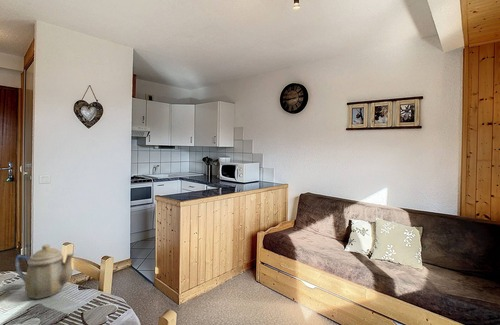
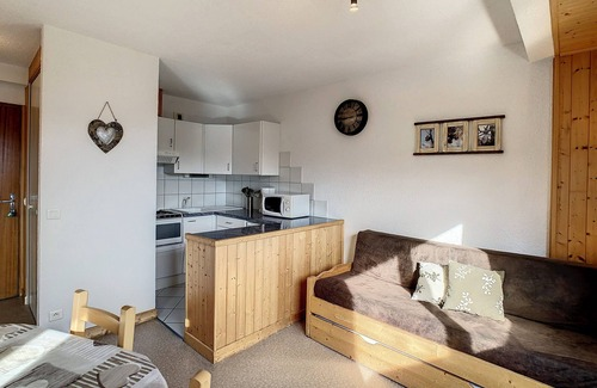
- teapot (45, 268)
